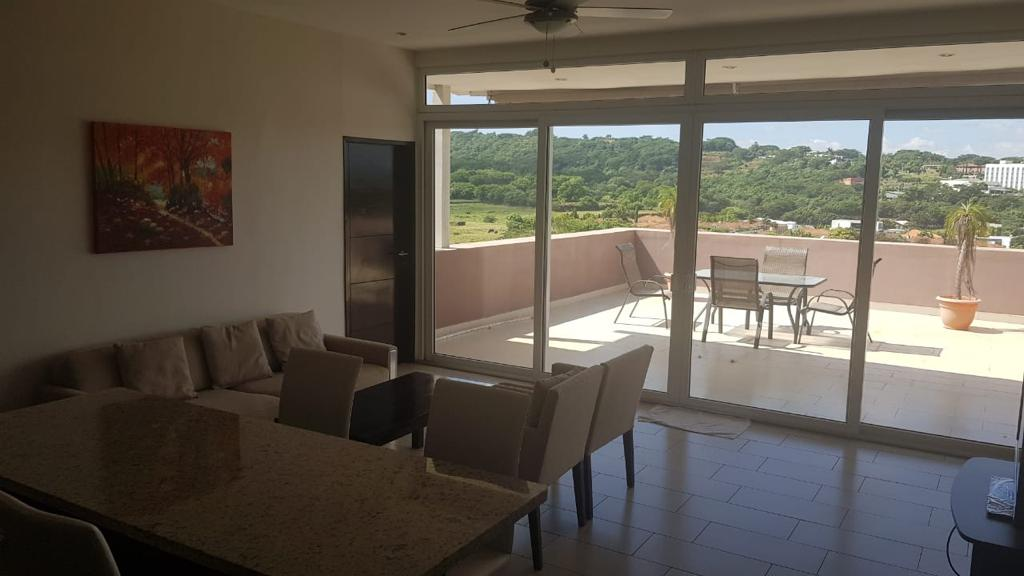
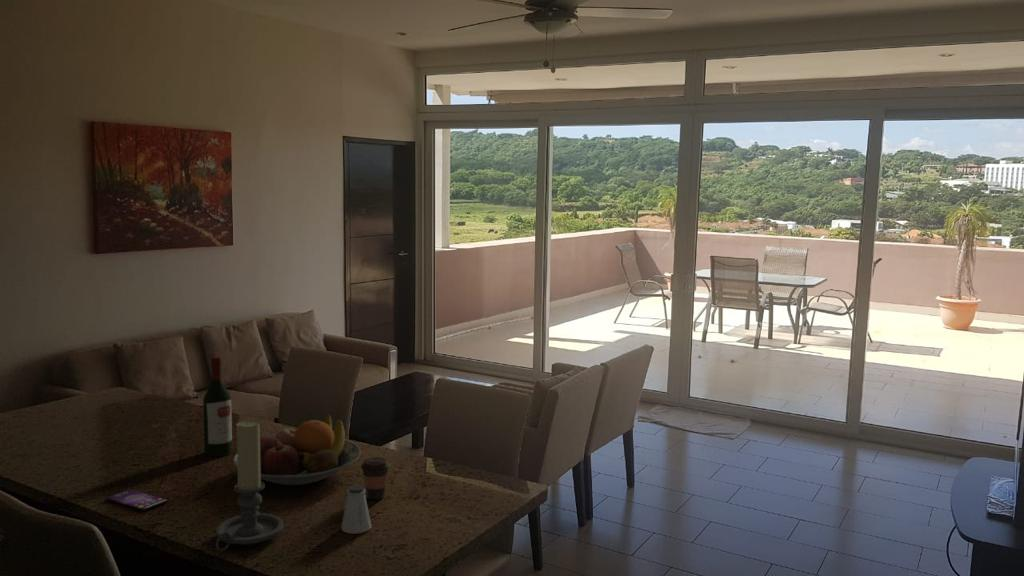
+ wine bottle (217, 405)
+ saltshaker (356, 507)
+ coffee cup (375, 478)
+ candle holder (244, 481)
+ smartphone (137, 499)
+ fruit bowl (298, 449)
